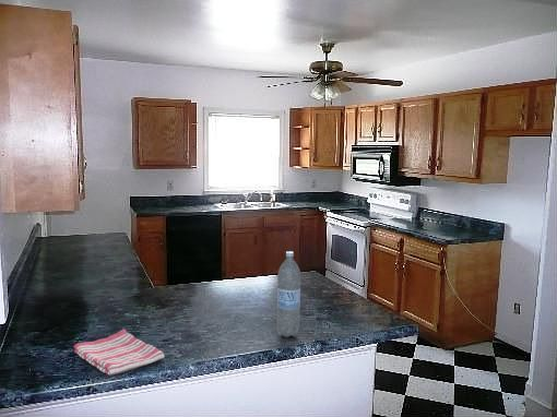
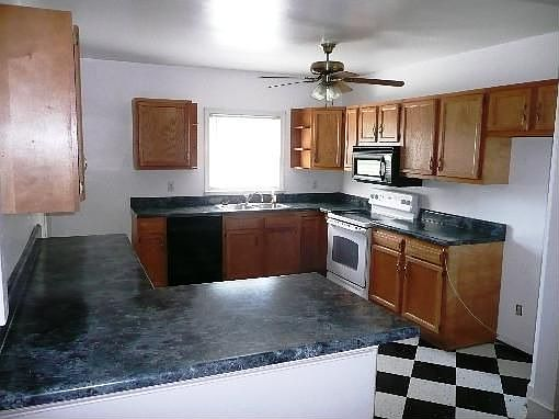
- water bottle (288, 294)
- dish towel (118, 350)
